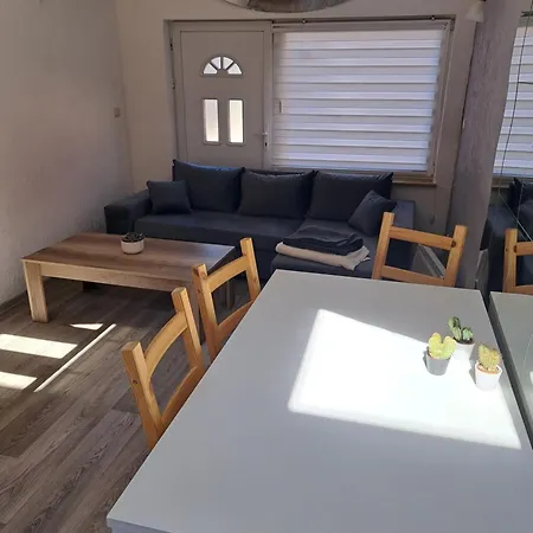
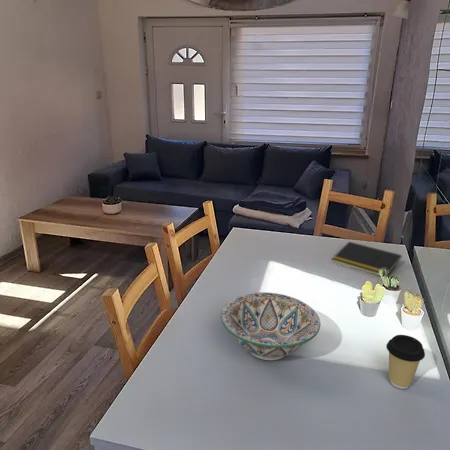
+ notepad (366, 258)
+ coffee cup (402, 363)
+ decorative bowl (269, 331)
